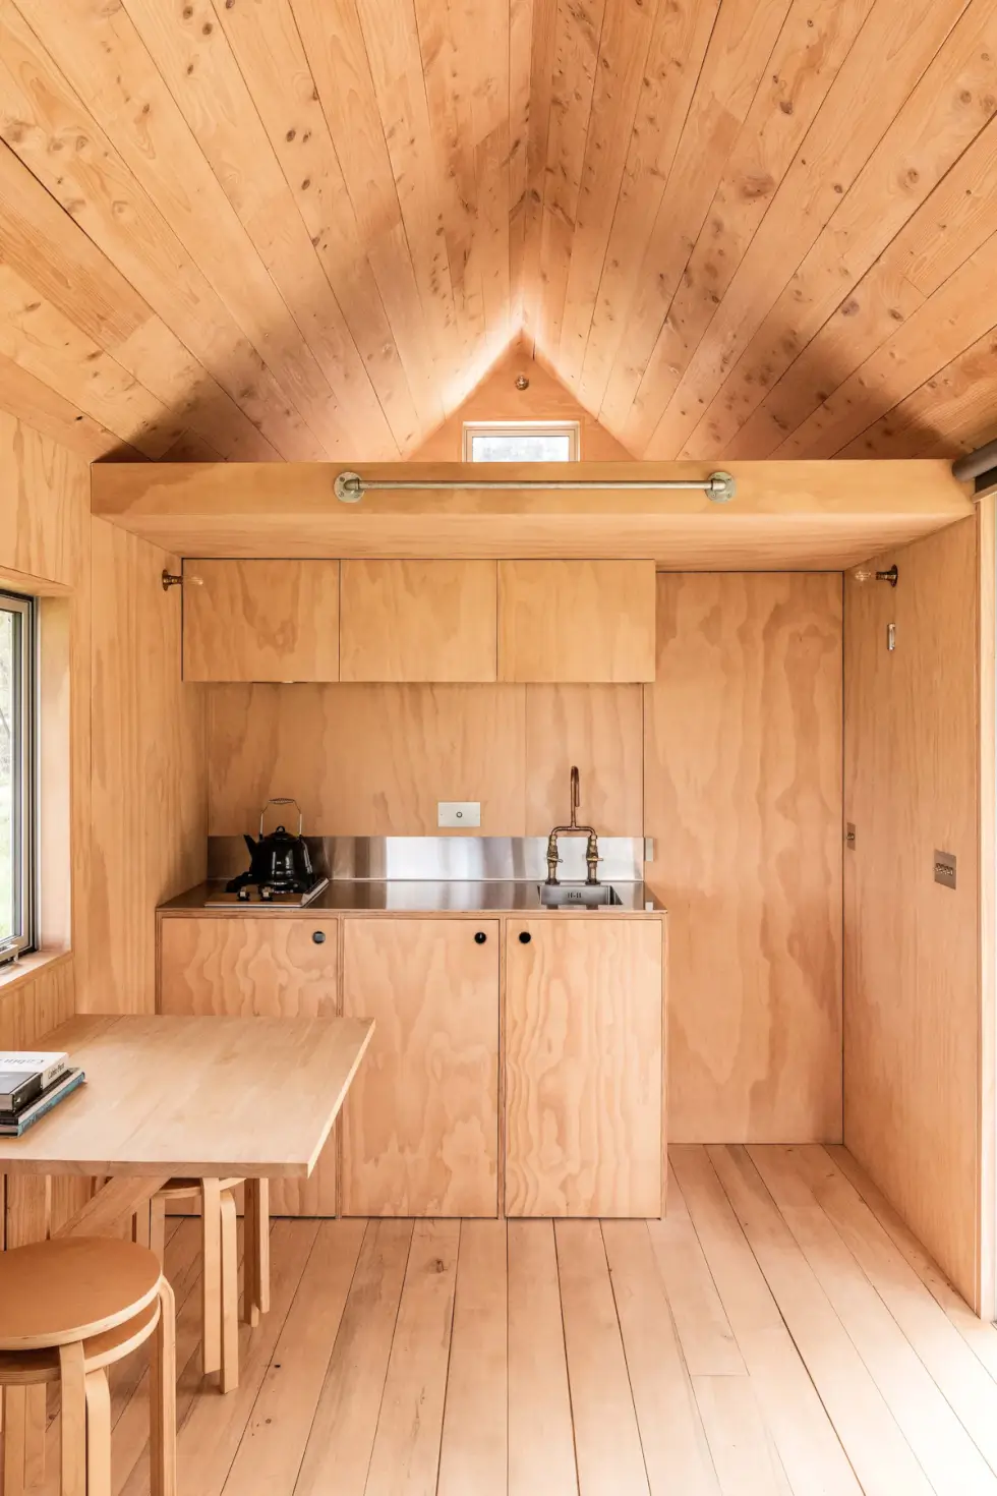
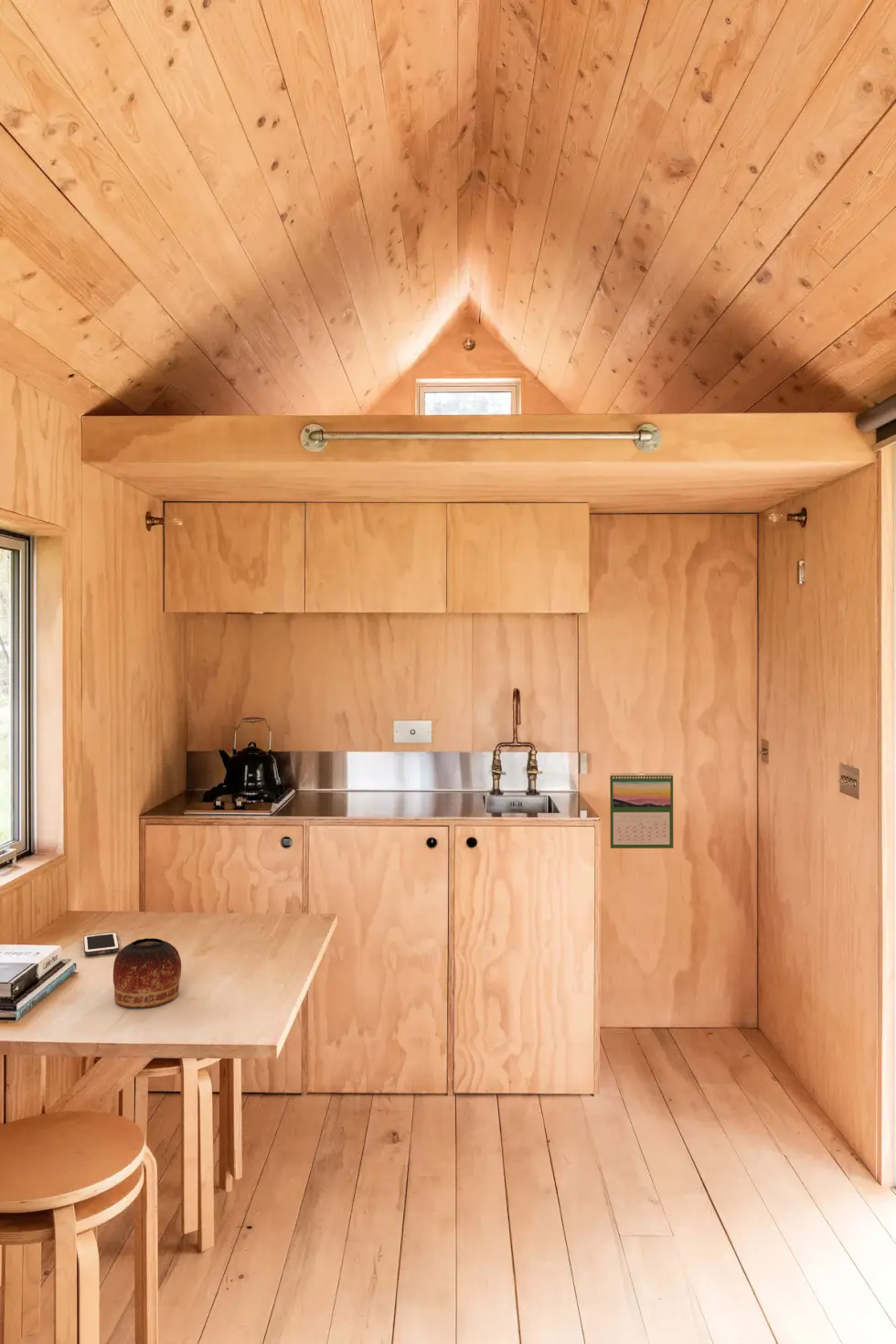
+ cell phone (101, 943)
+ calendar (641, 809)
+ bowl (147, 969)
